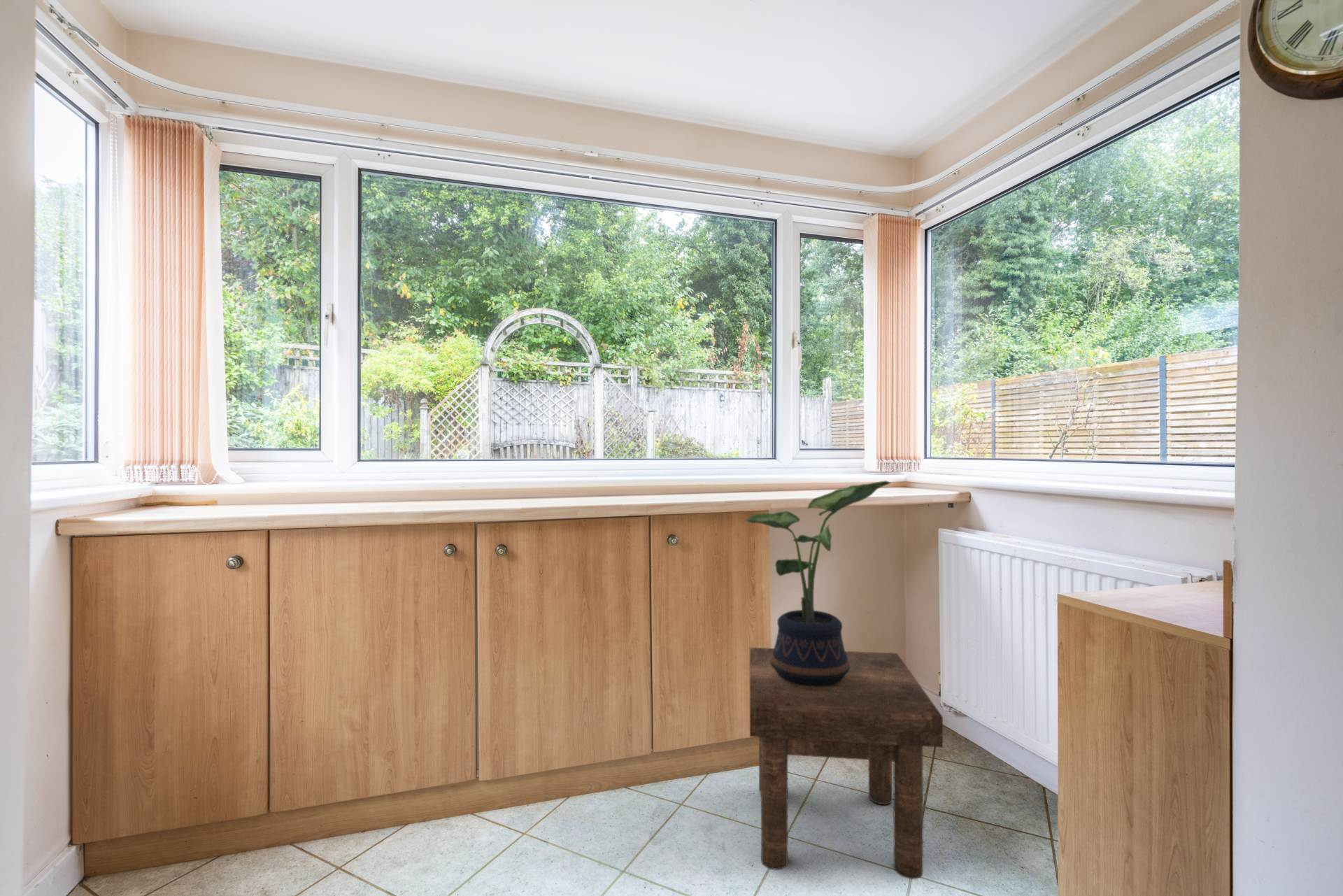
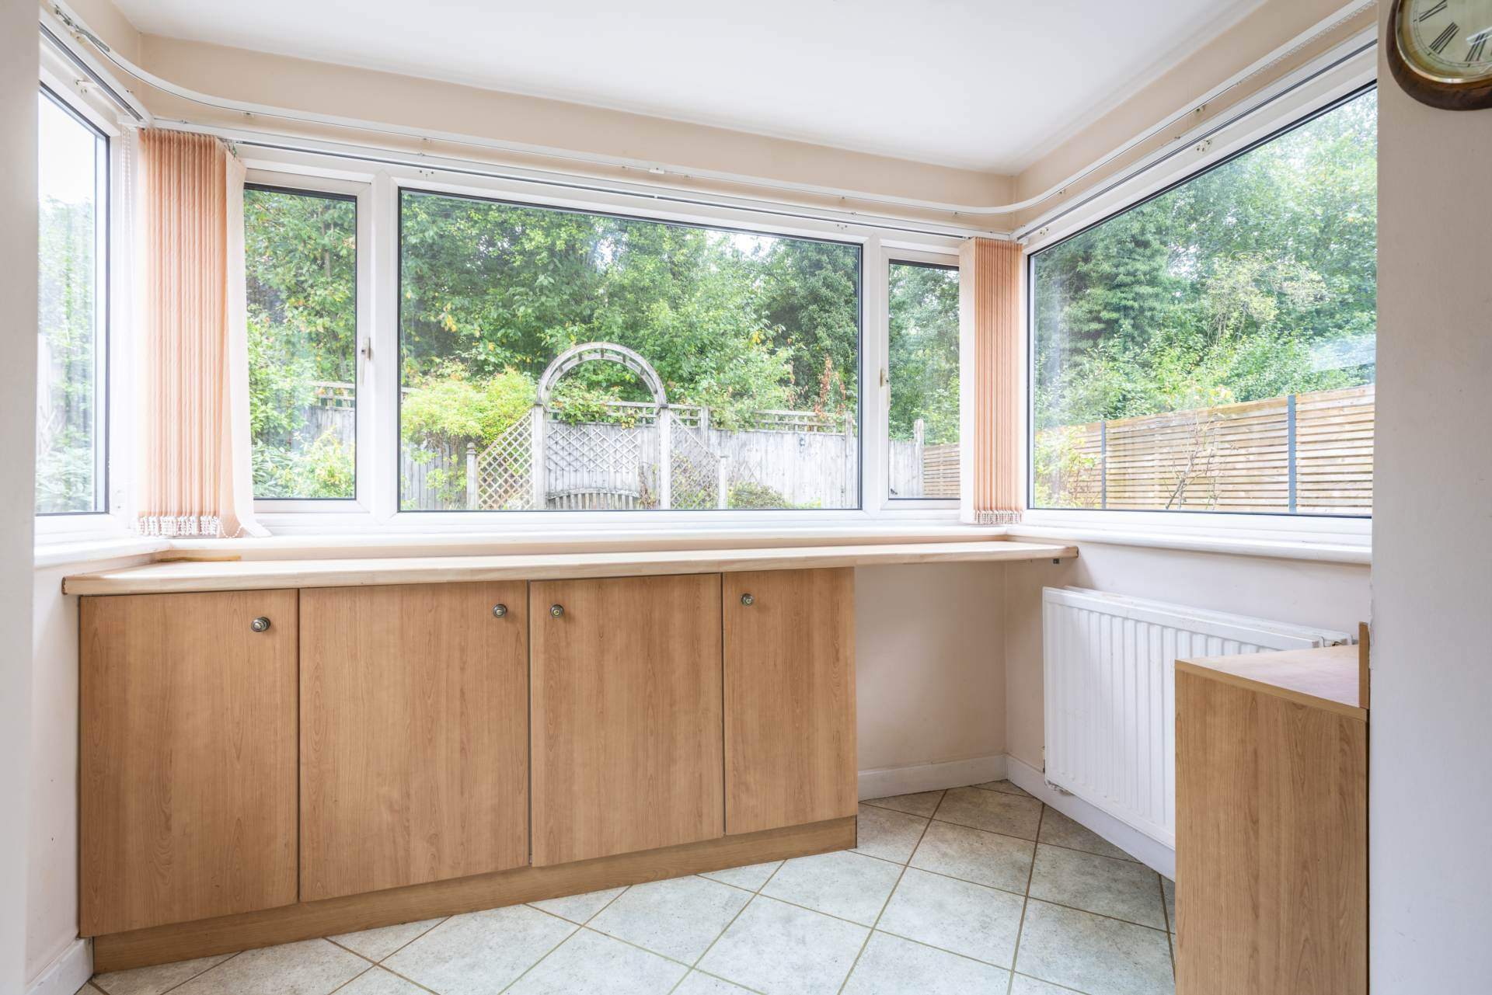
- potted plant (813, 581)
- stool (832, 752)
